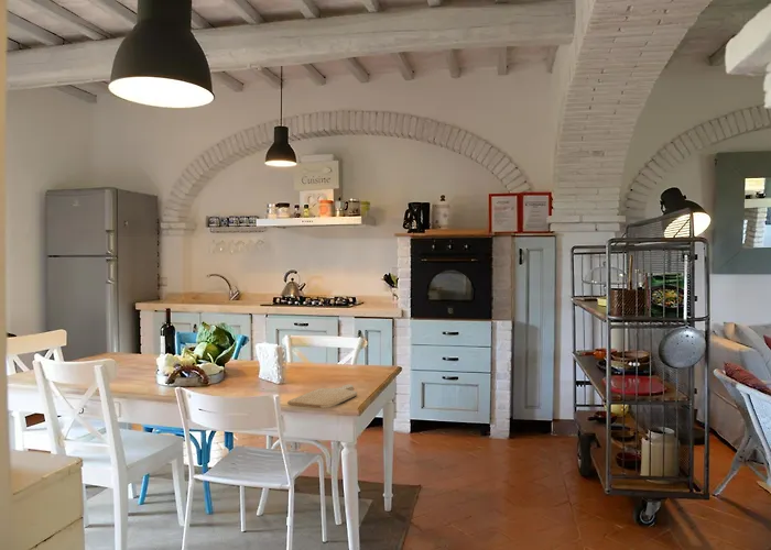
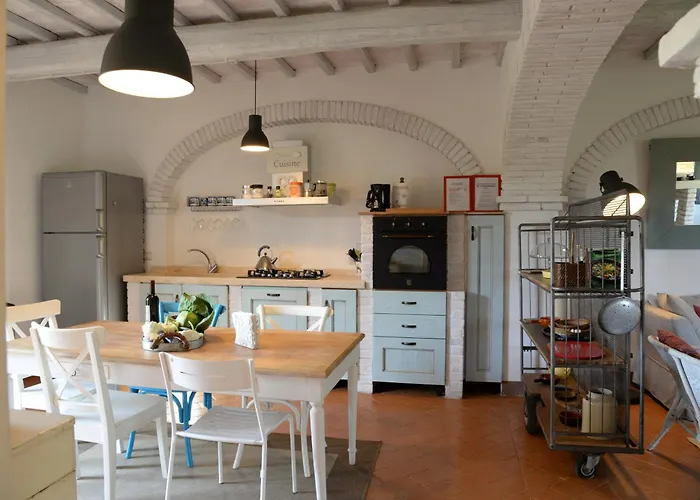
- chopping board (329, 395)
